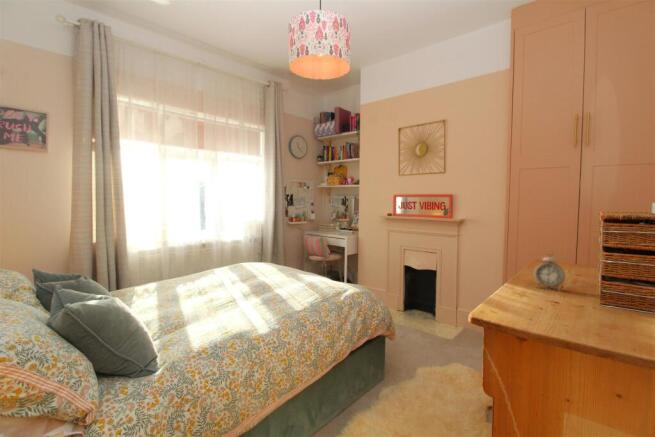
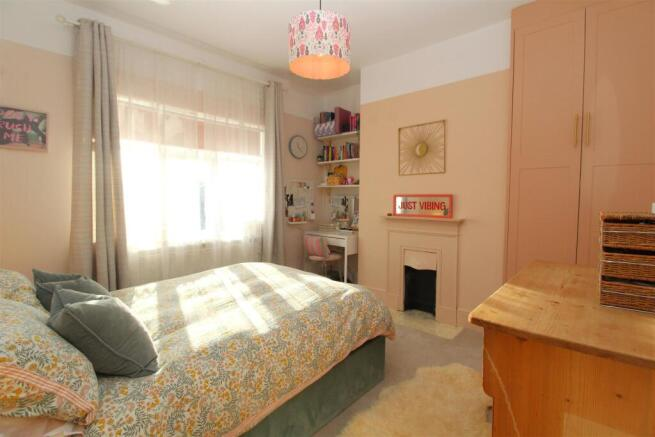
- alarm clock (549, 269)
